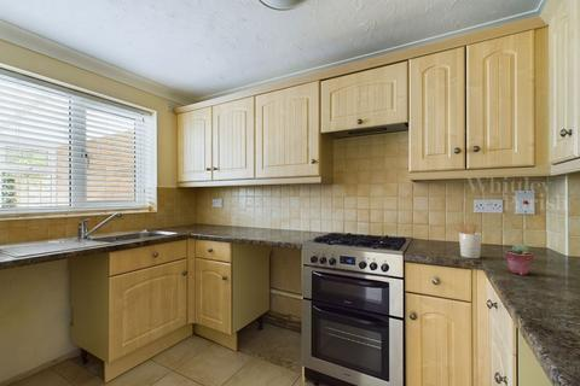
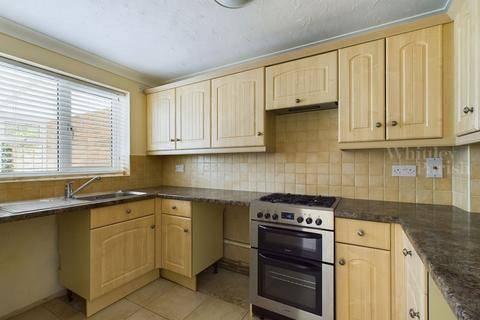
- potted succulent (518, 258)
- utensil holder (464, 239)
